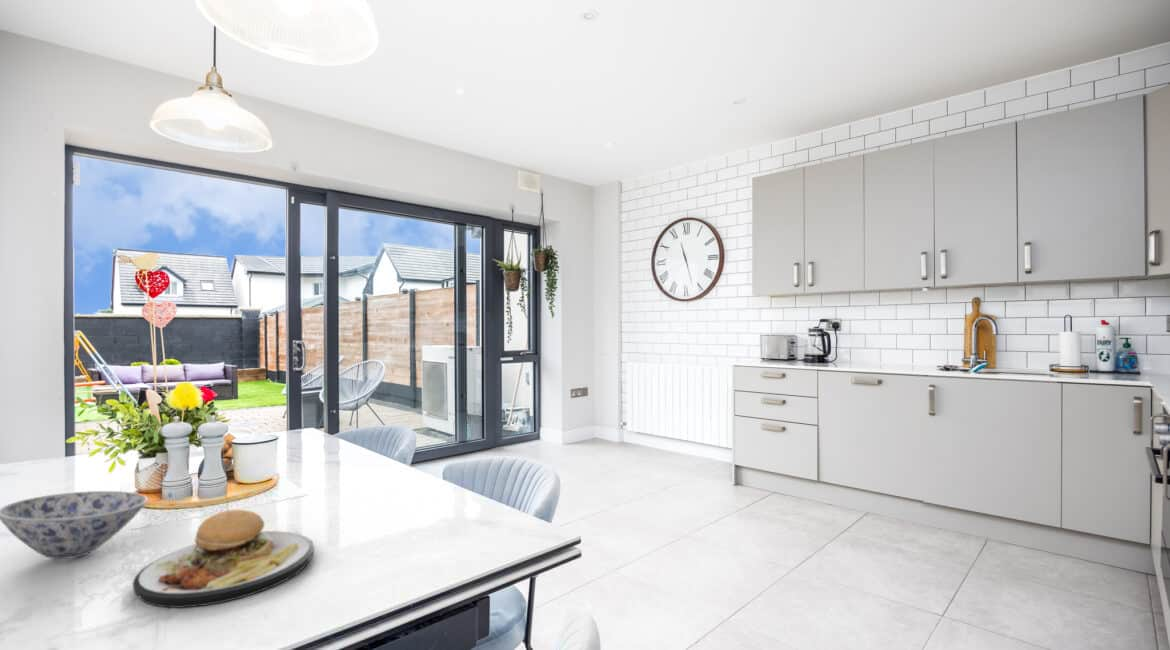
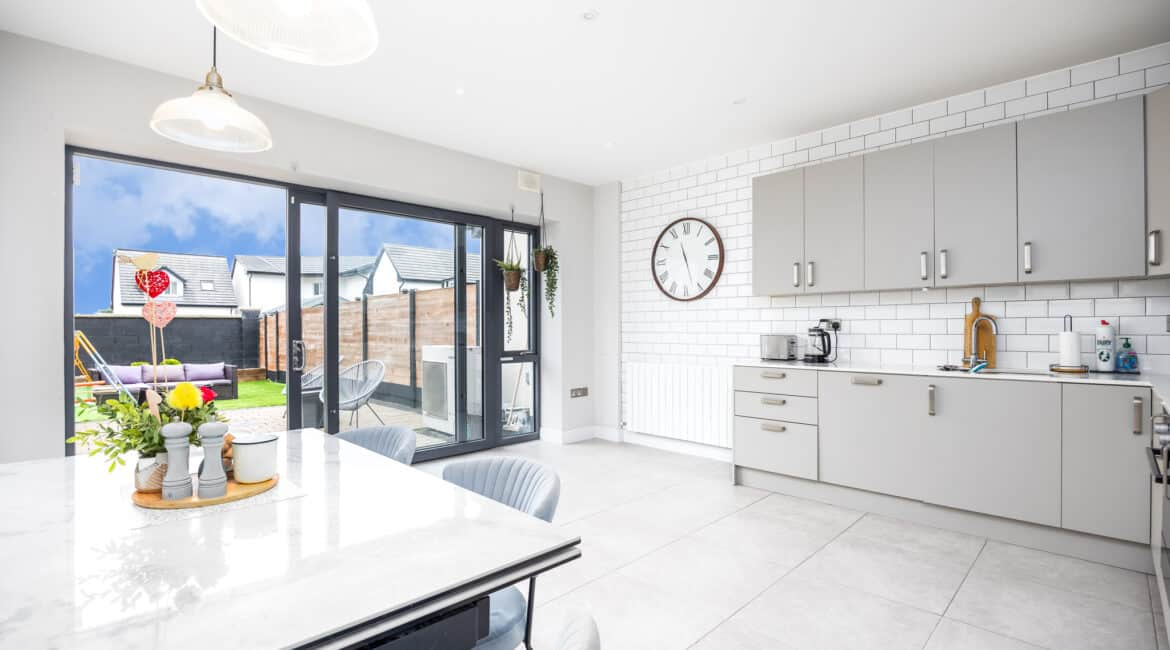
- plate (230, 532)
- bowl (77, 526)
